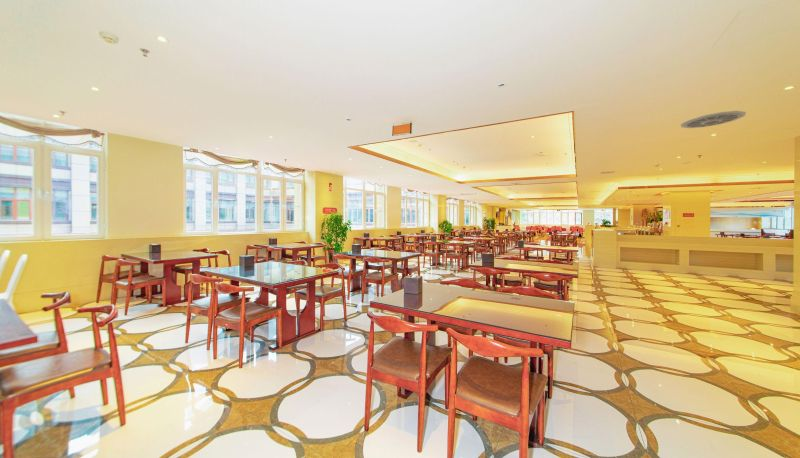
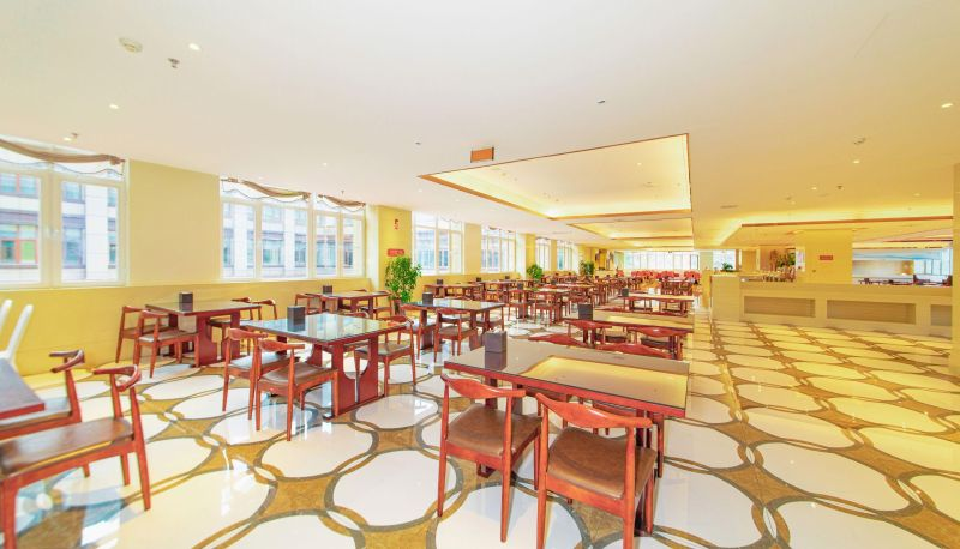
- ceiling vent (711, 121)
